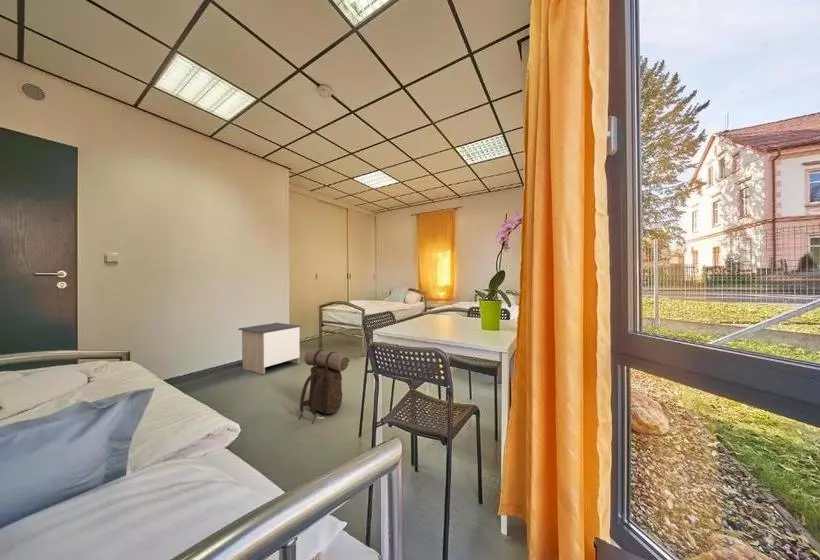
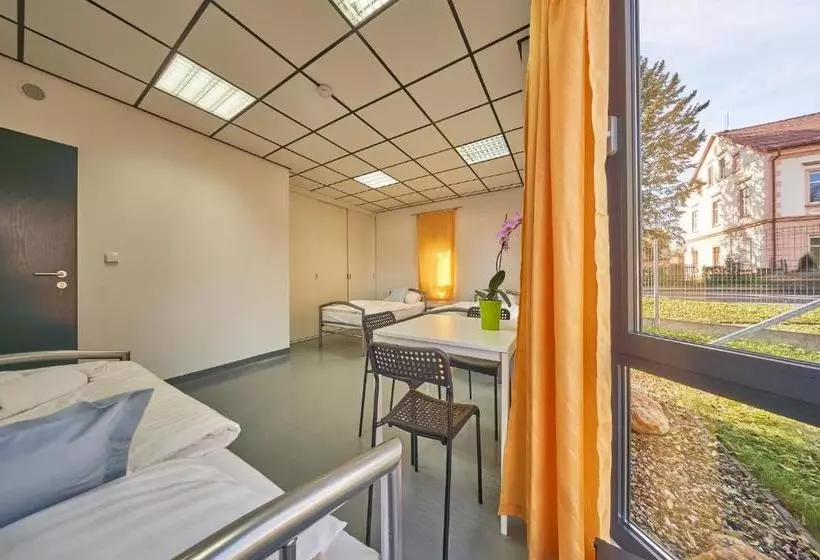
- backpack (320, 383)
- nightstand (270, 346)
